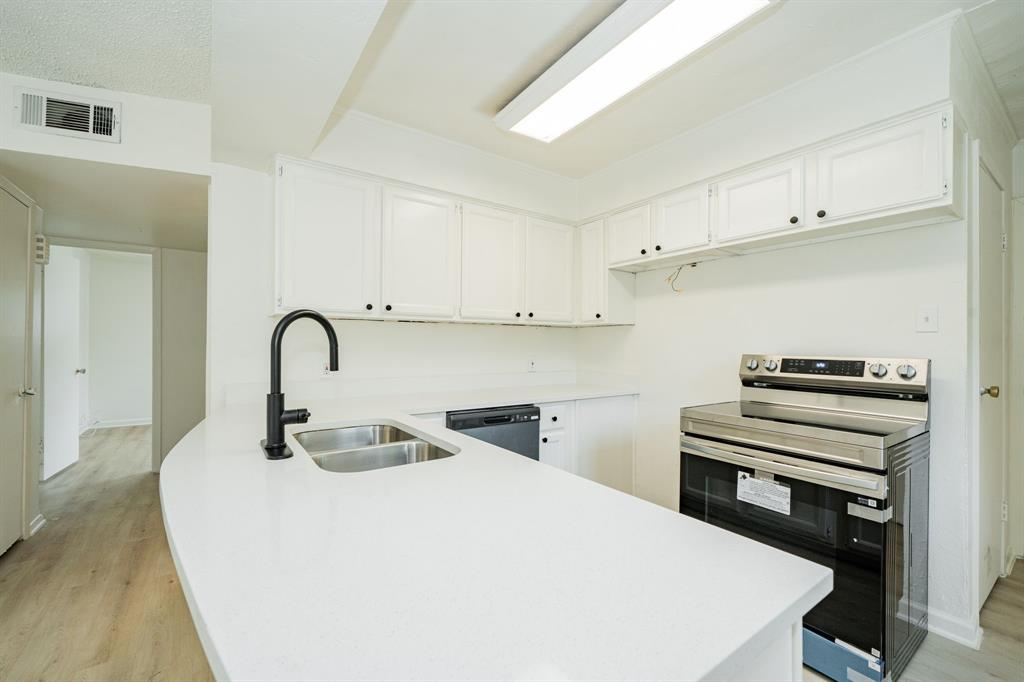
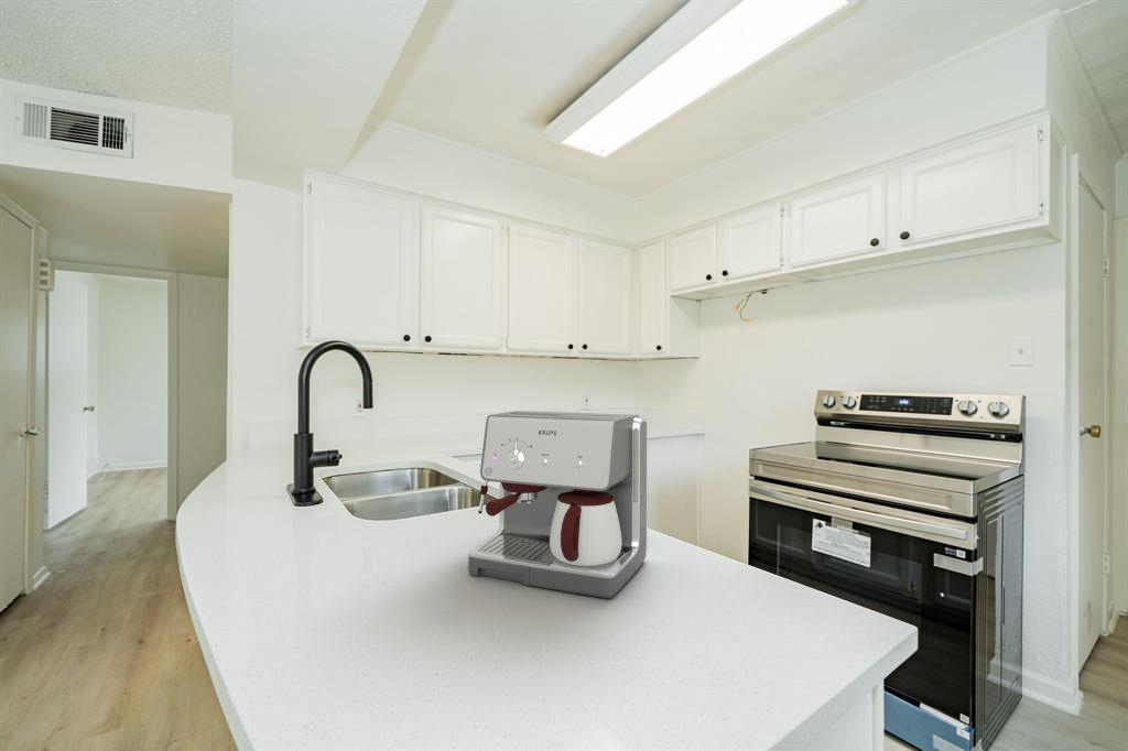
+ coffee maker (560, 489)
